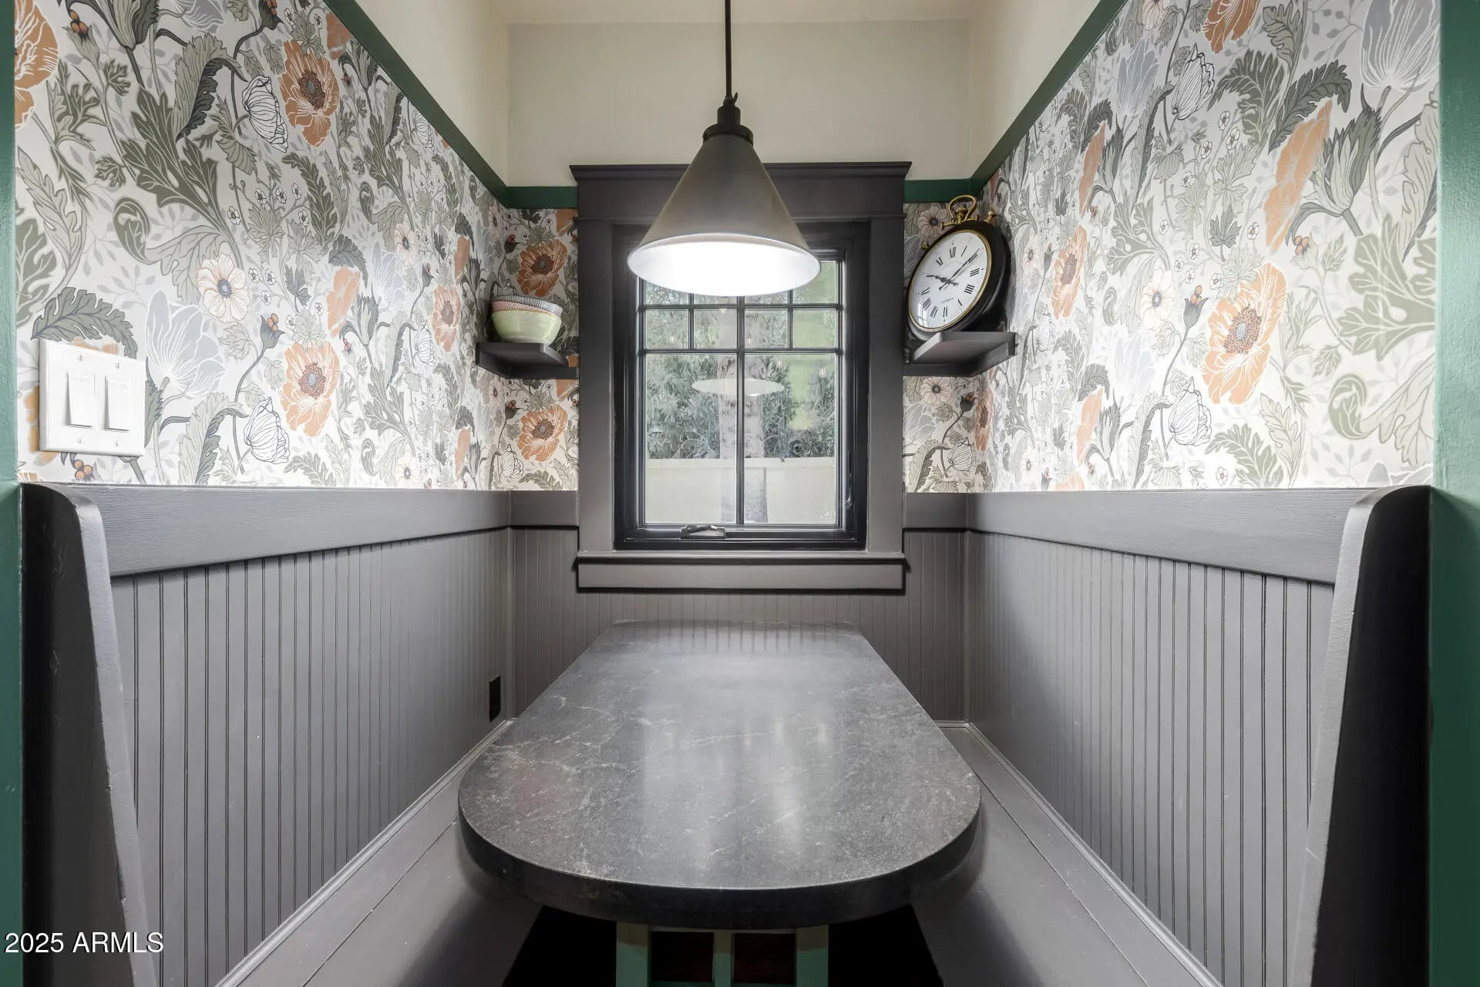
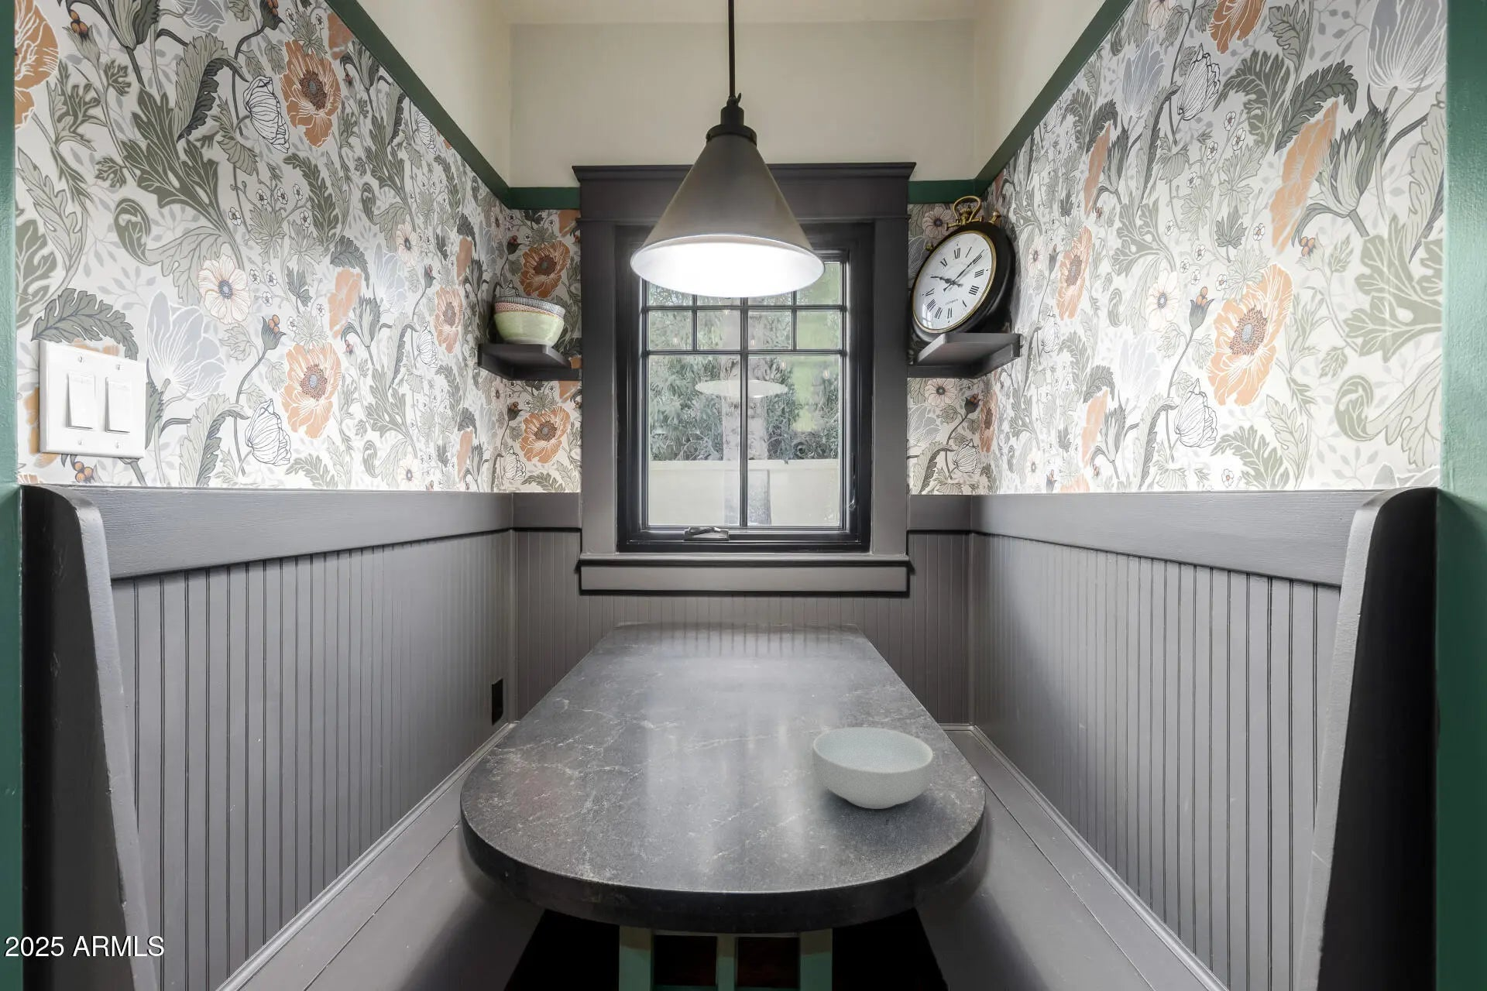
+ cereal bowl (872, 771)
